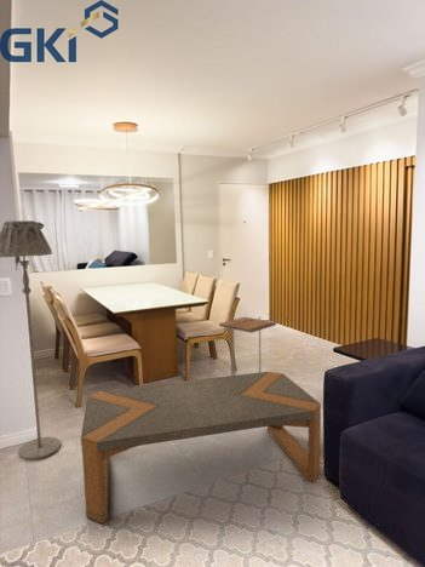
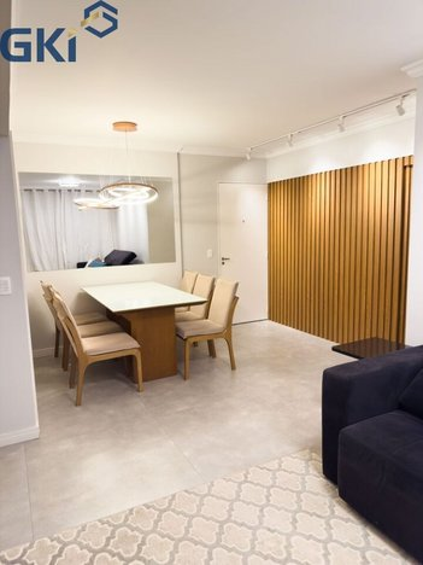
- coffee table (200, 434)
- floor lamp (30, 339)
- side table (259, 353)
